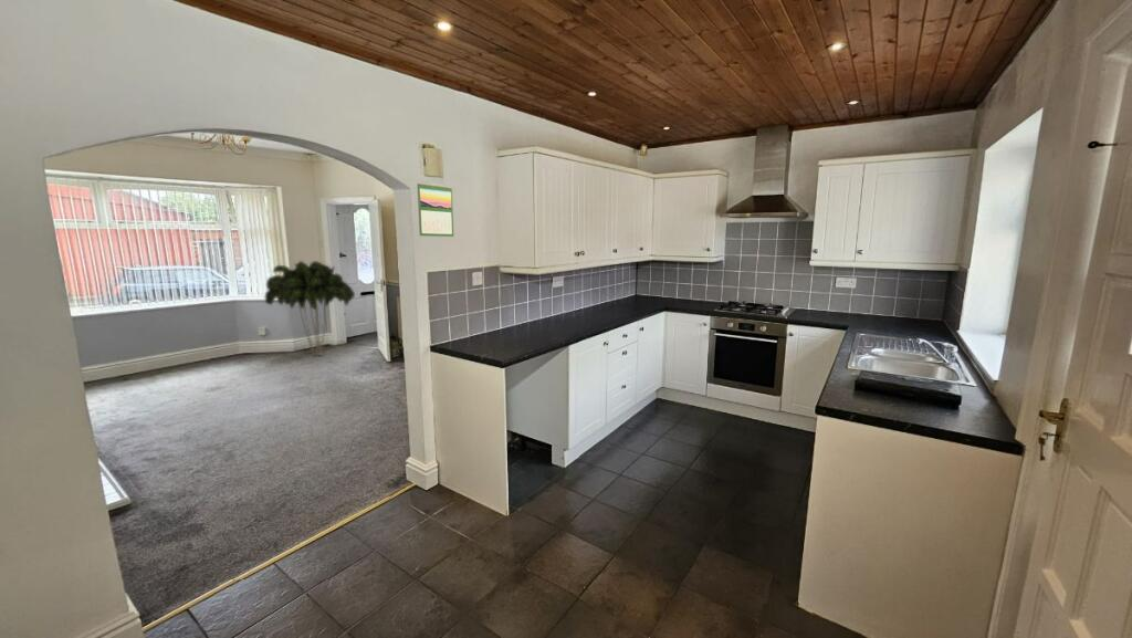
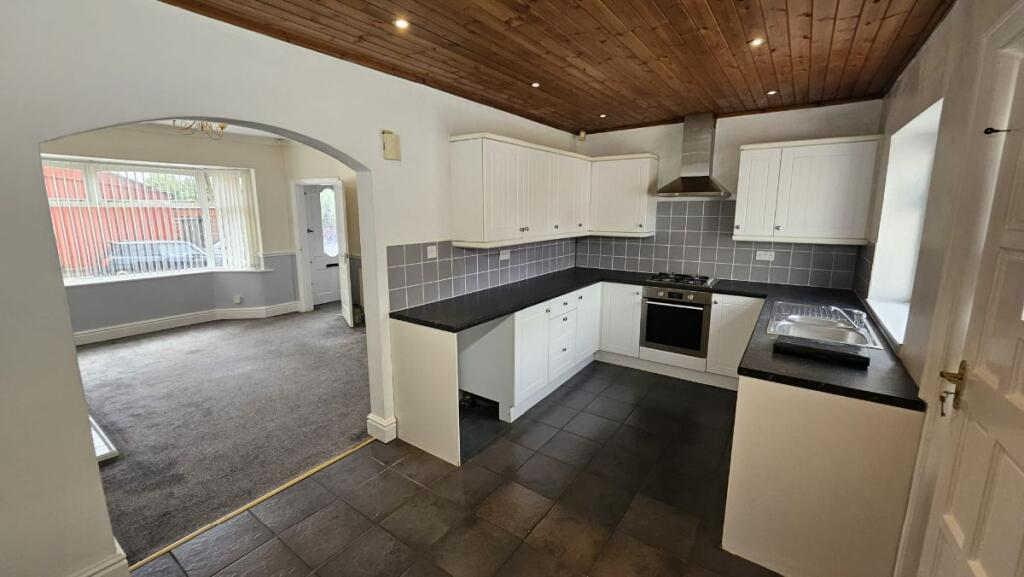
- indoor plant (314, 308)
- calendar (436, 210)
